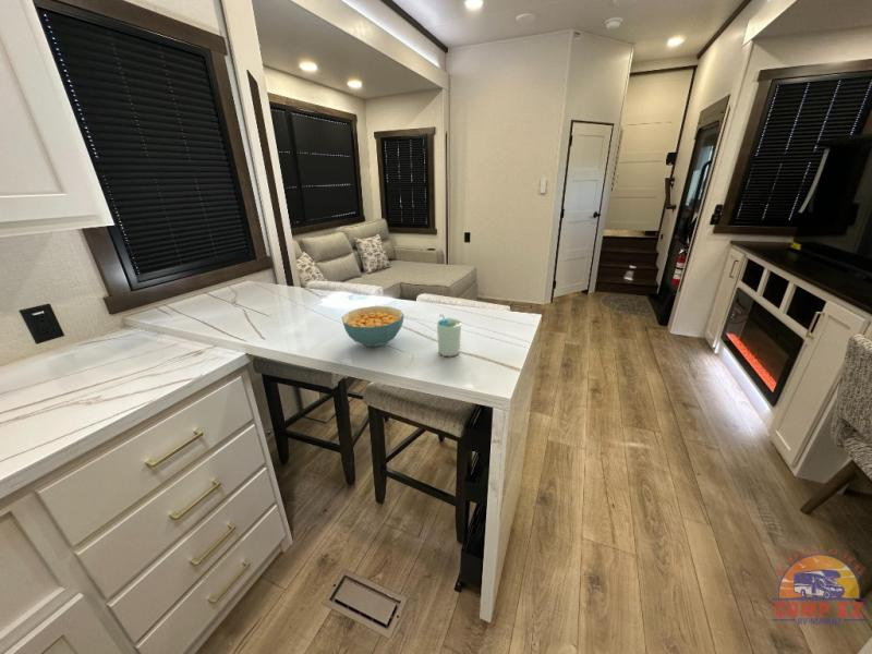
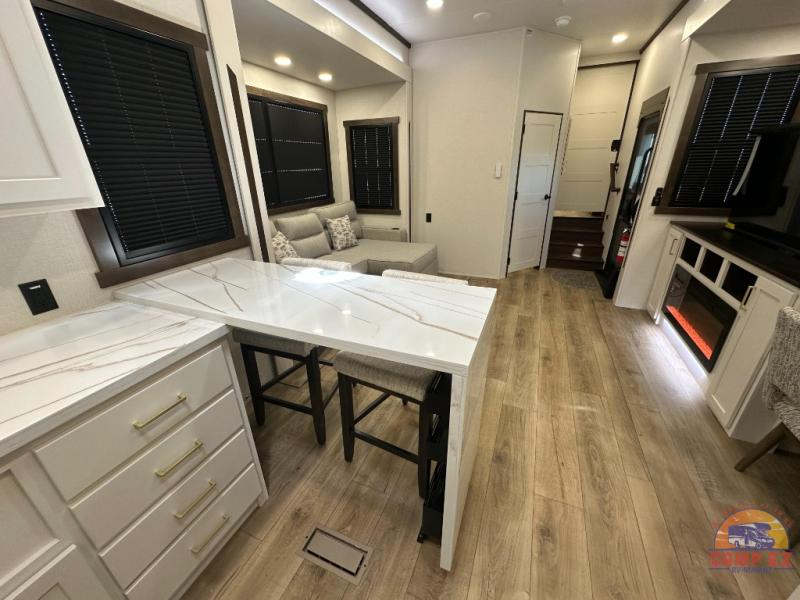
- cup (449, 334)
- cereal bowl (374, 329)
